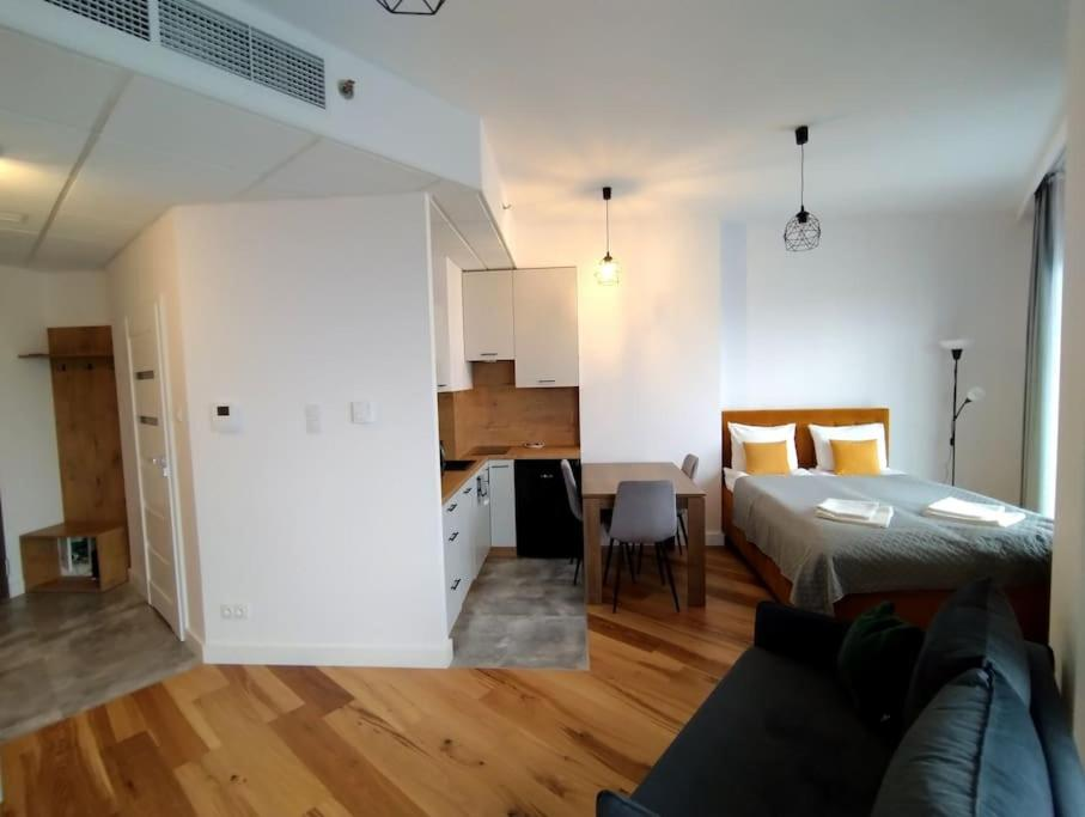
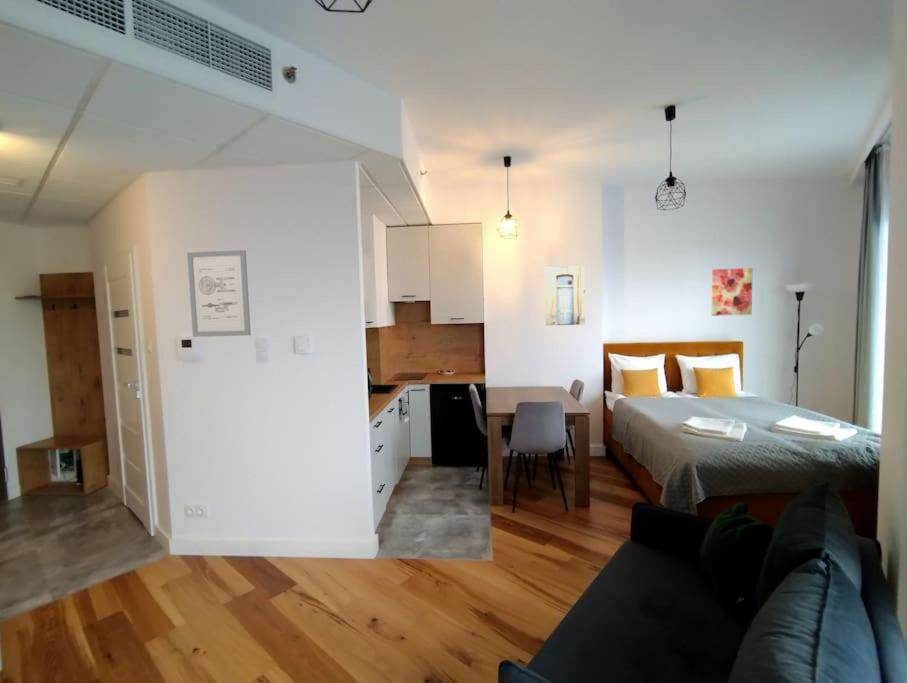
+ wall art (564, 296)
+ wall art (731, 292)
+ wall art (219, 294)
